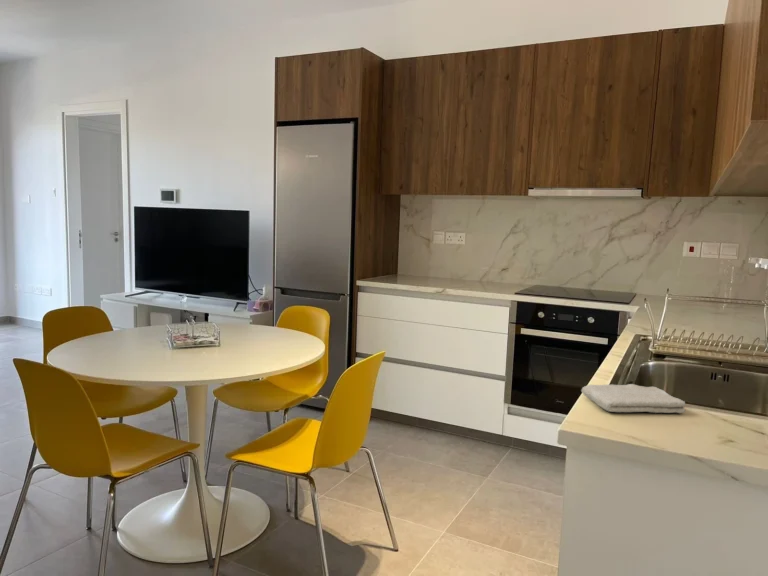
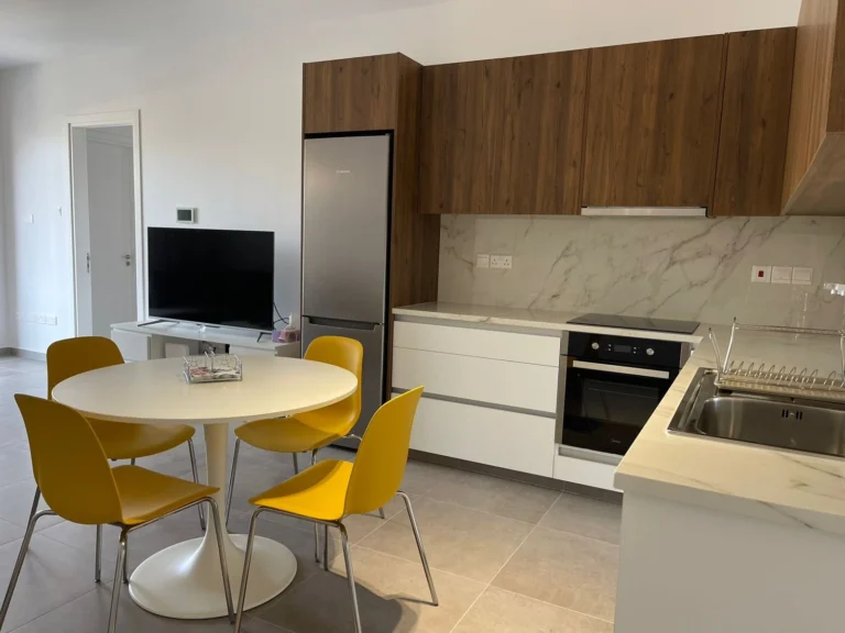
- washcloth (633, 398)
